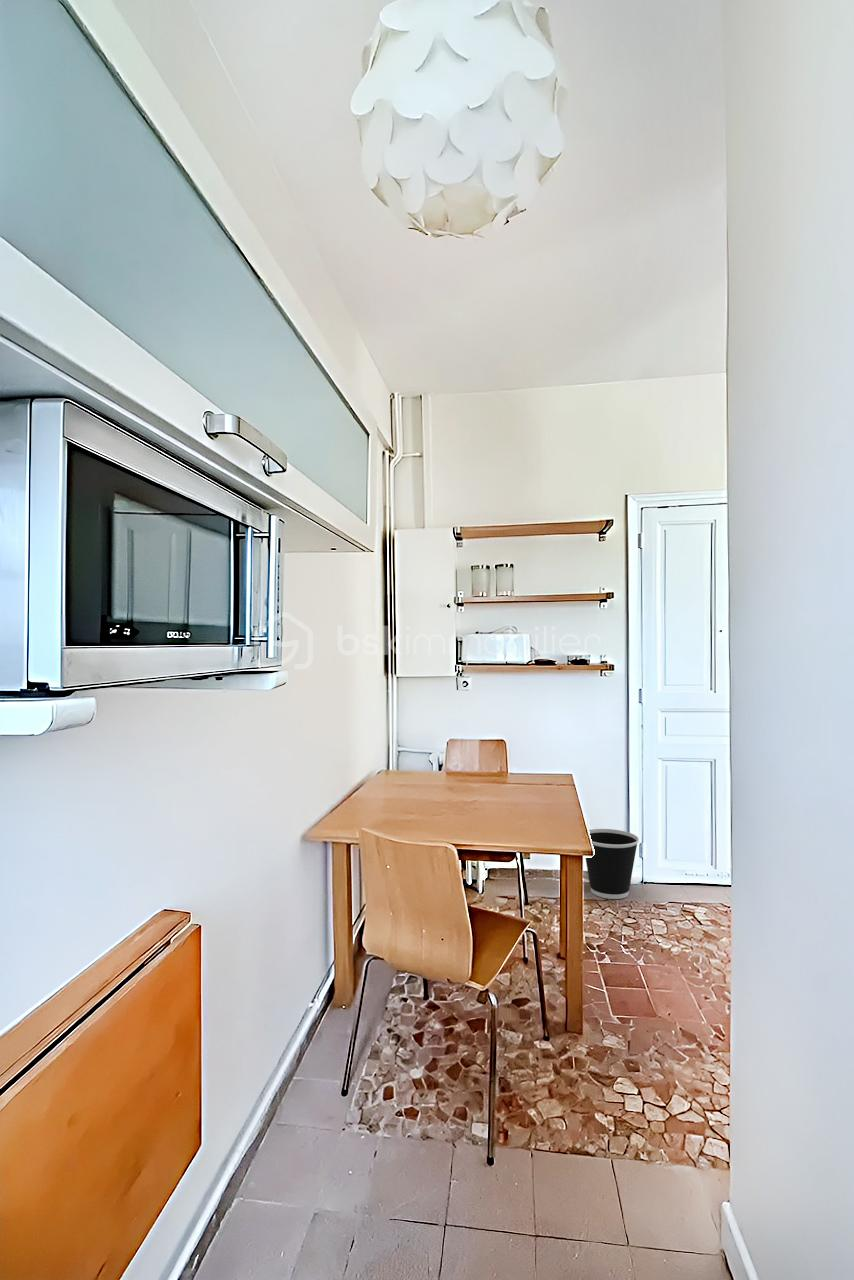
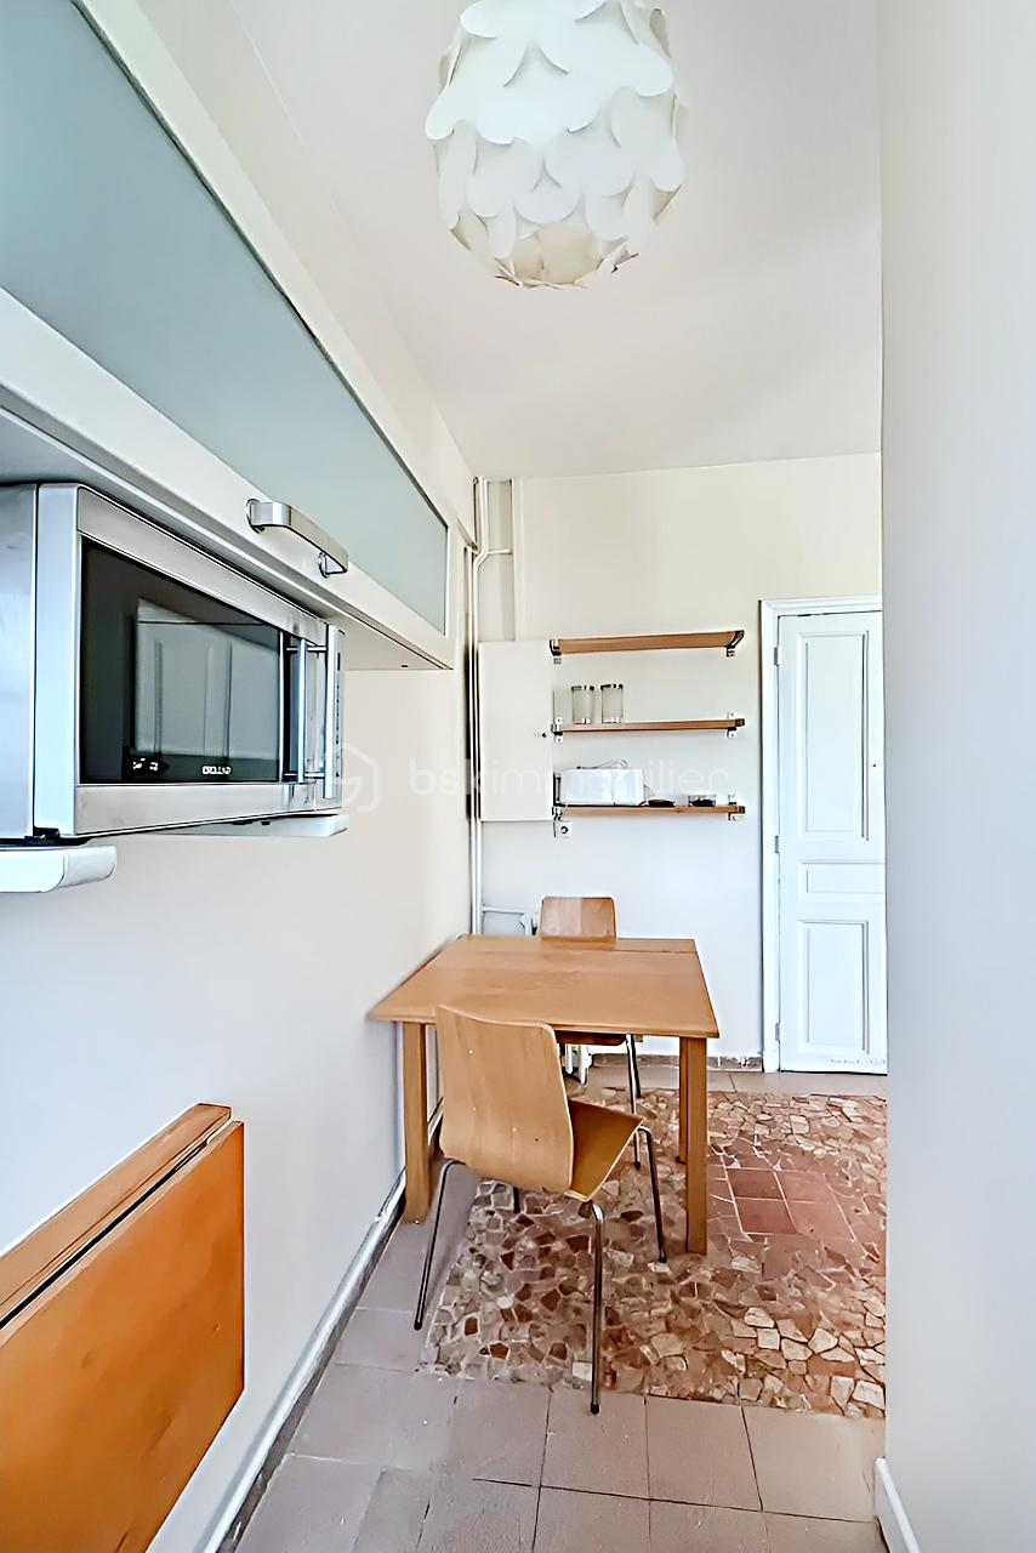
- wastebasket (609, 864)
